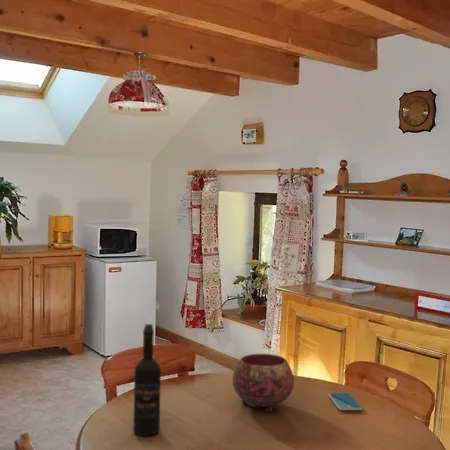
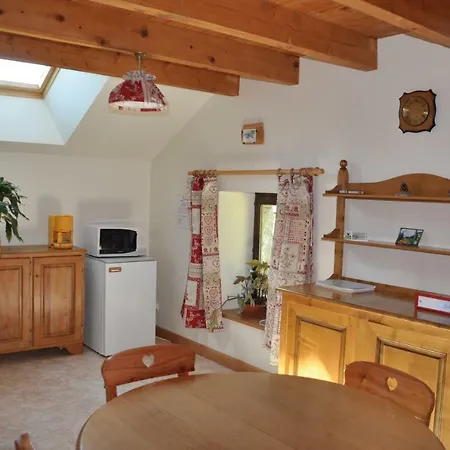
- smartphone (344, 401)
- bowl (263, 382)
- wine bottle (147, 378)
